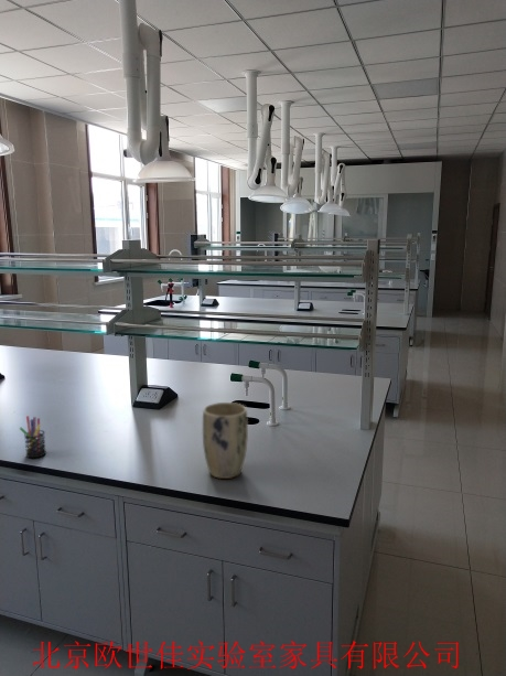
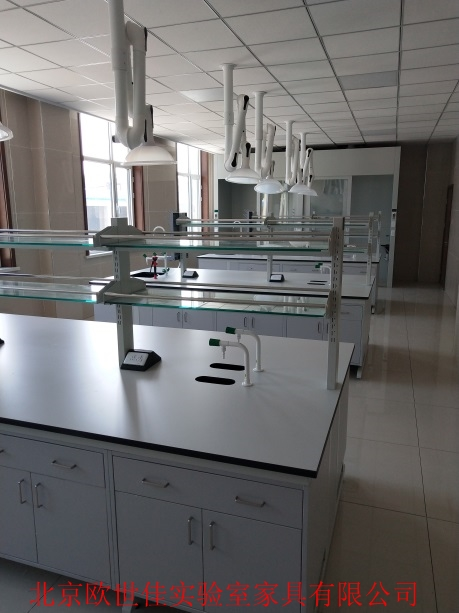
- plant pot (225, 440)
- pen holder (32, 436)
